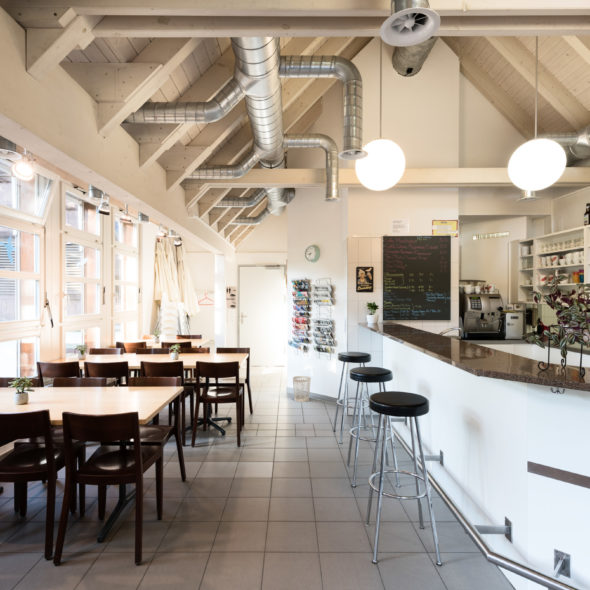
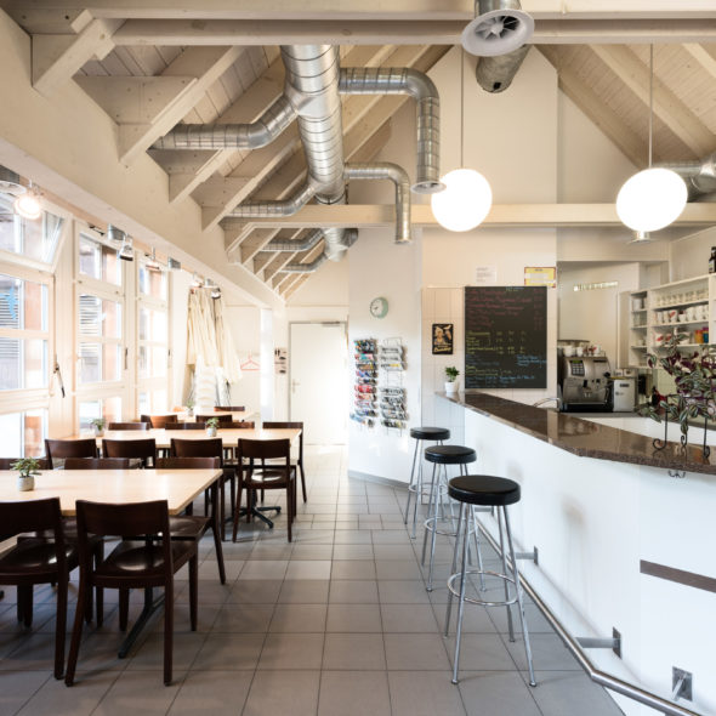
- wastebasket (301, 390)
